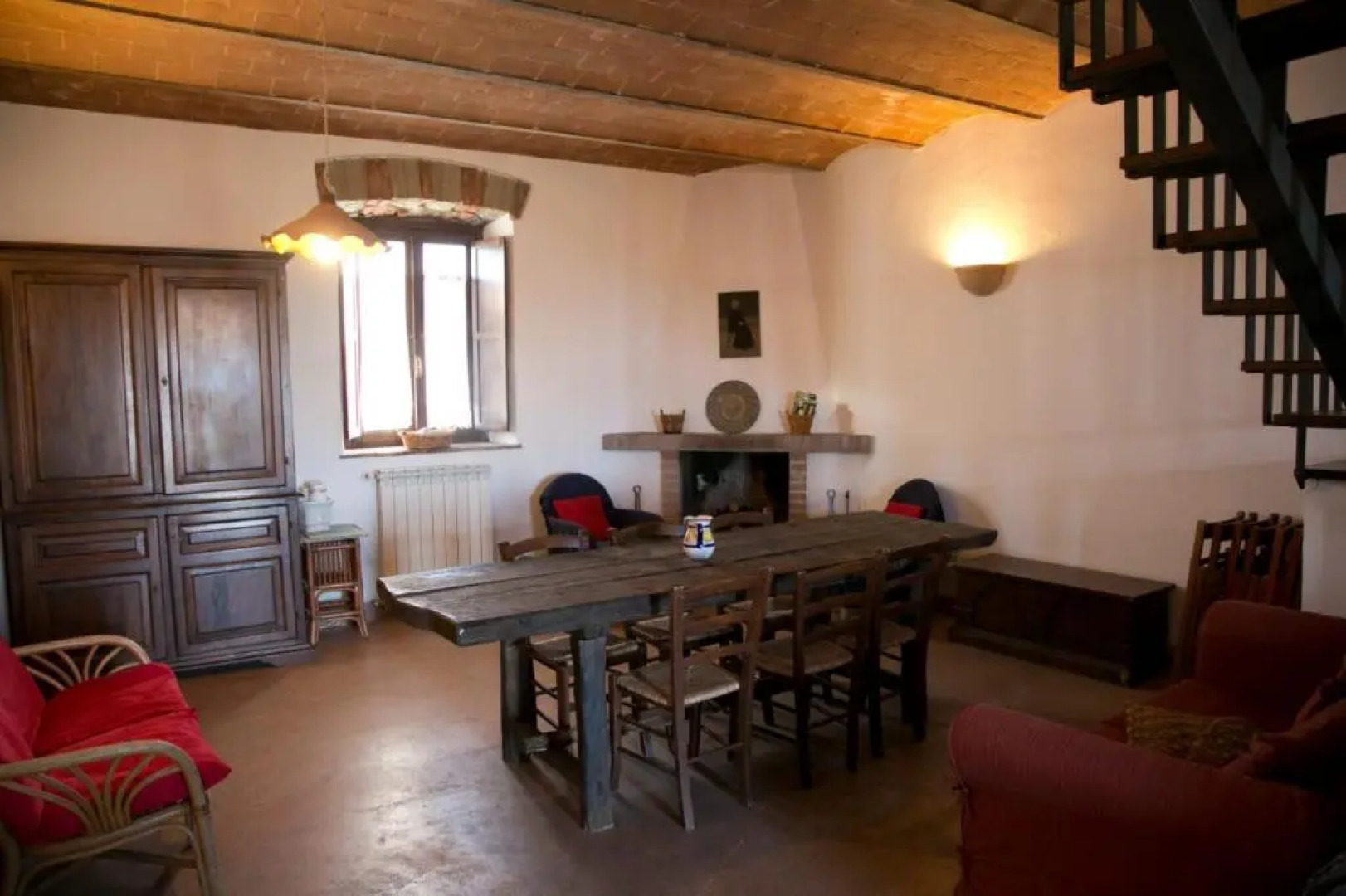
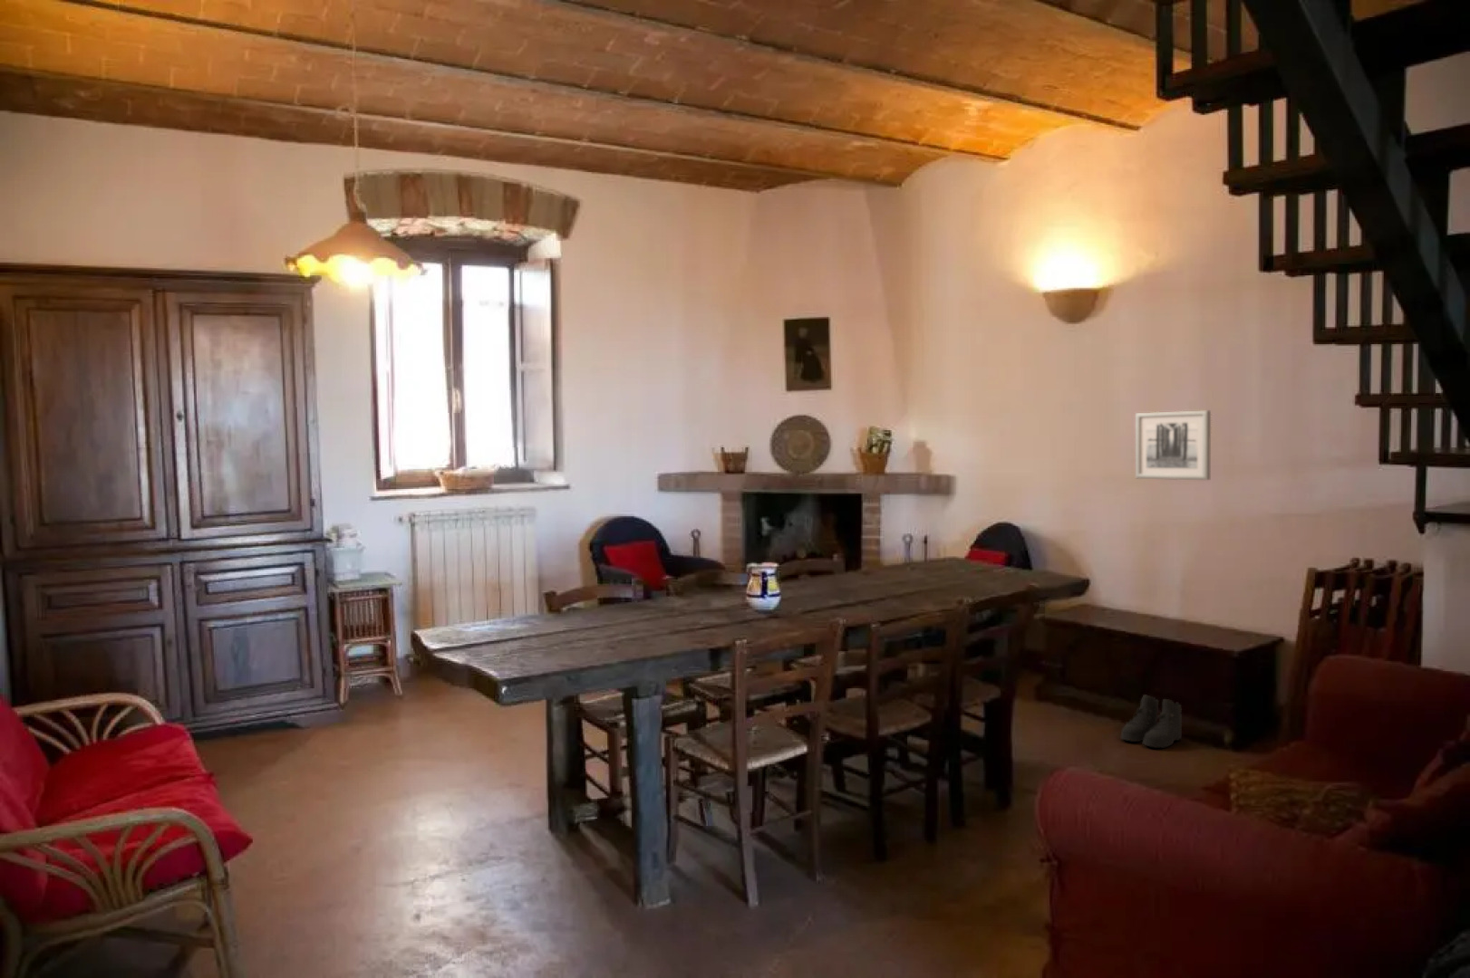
+ boots (1151, 719)
+ wall art (1171, 445)
